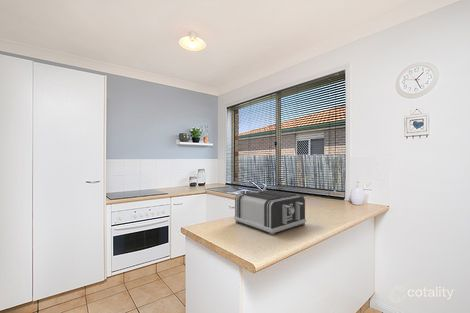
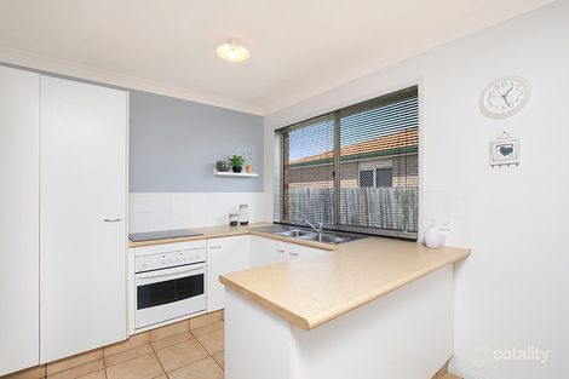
- toaster (271, 209)
